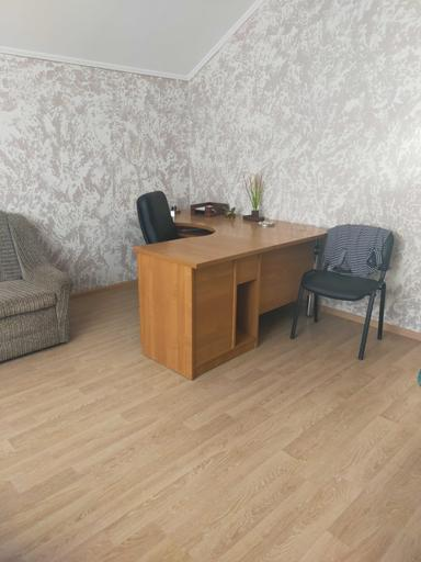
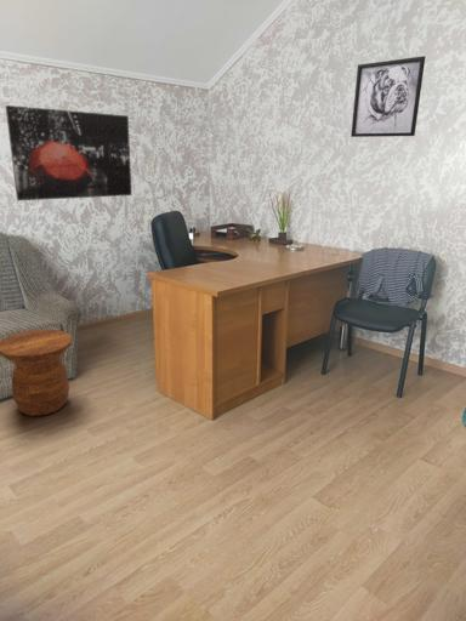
+ wall art (75, 155)
+ side table (39, 374)
+ wall art (385, 99)
